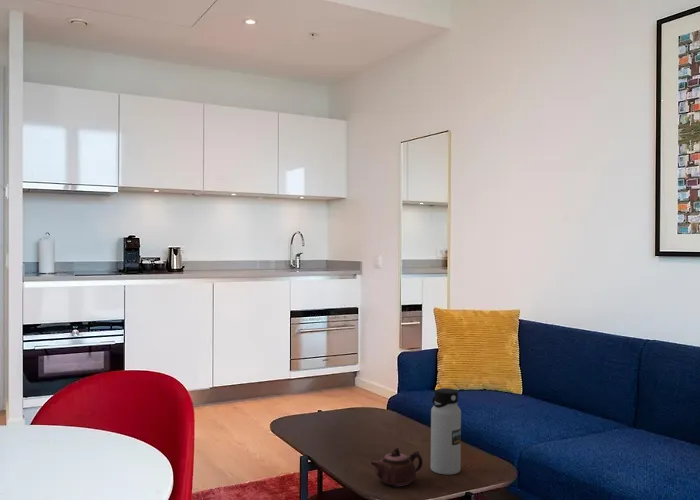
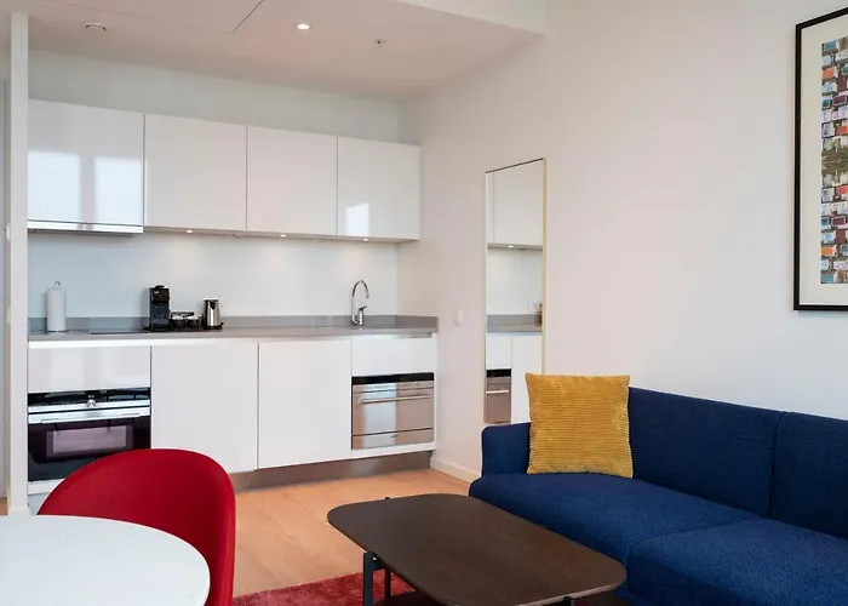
- water bottle (445, 430)
- teapot (397, 464)
